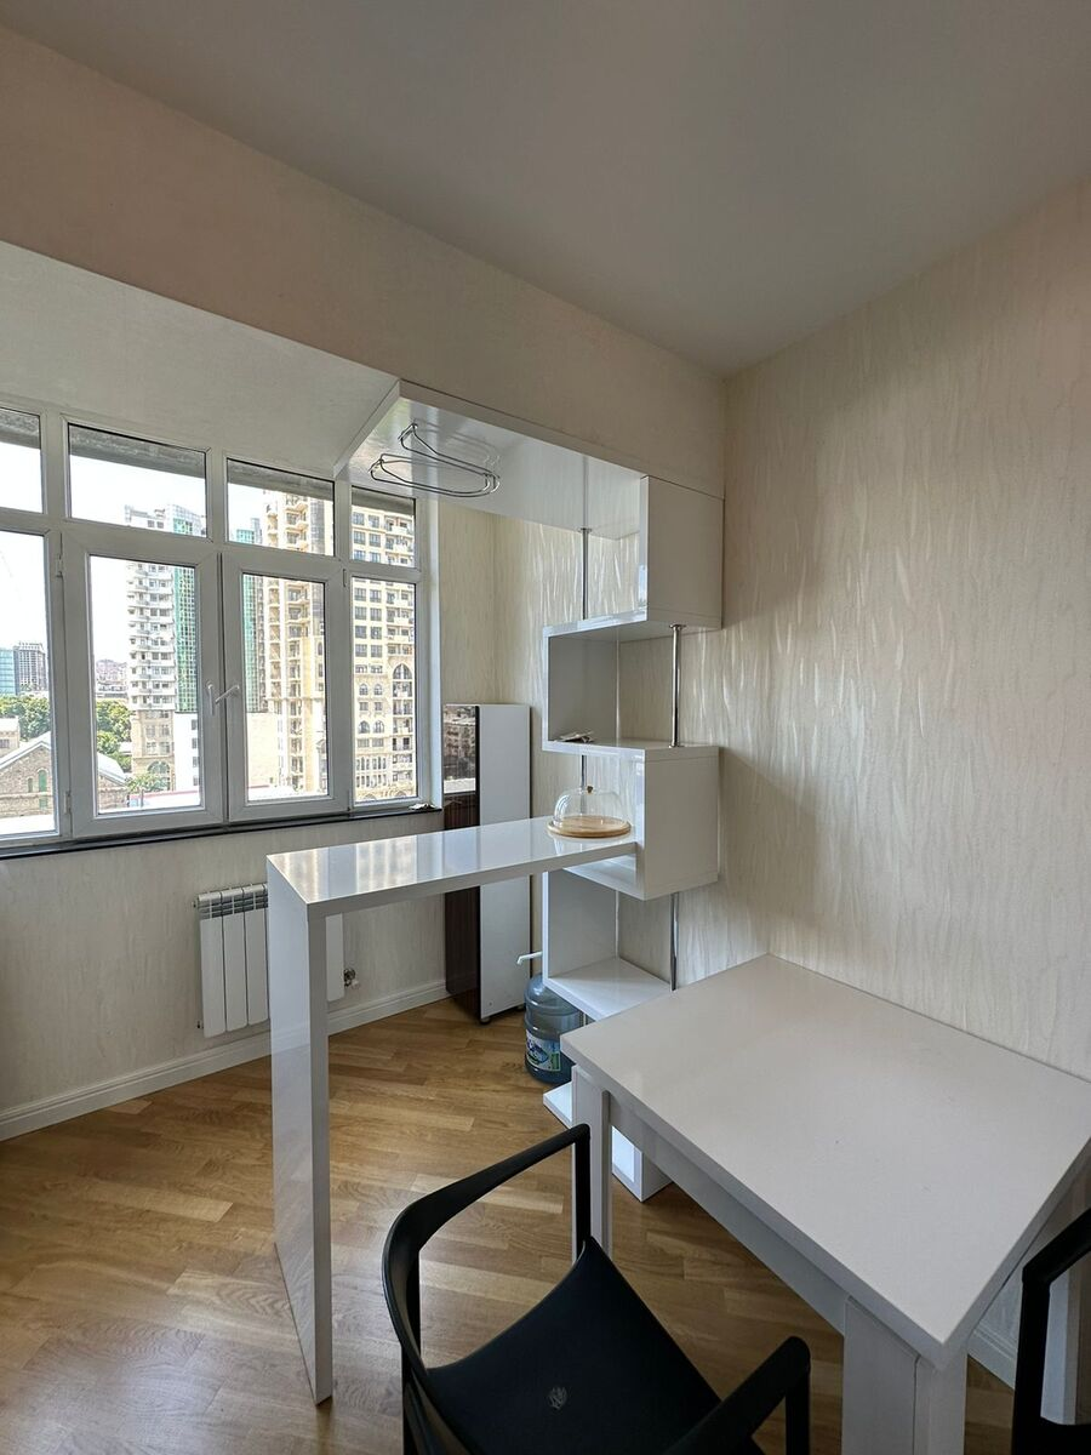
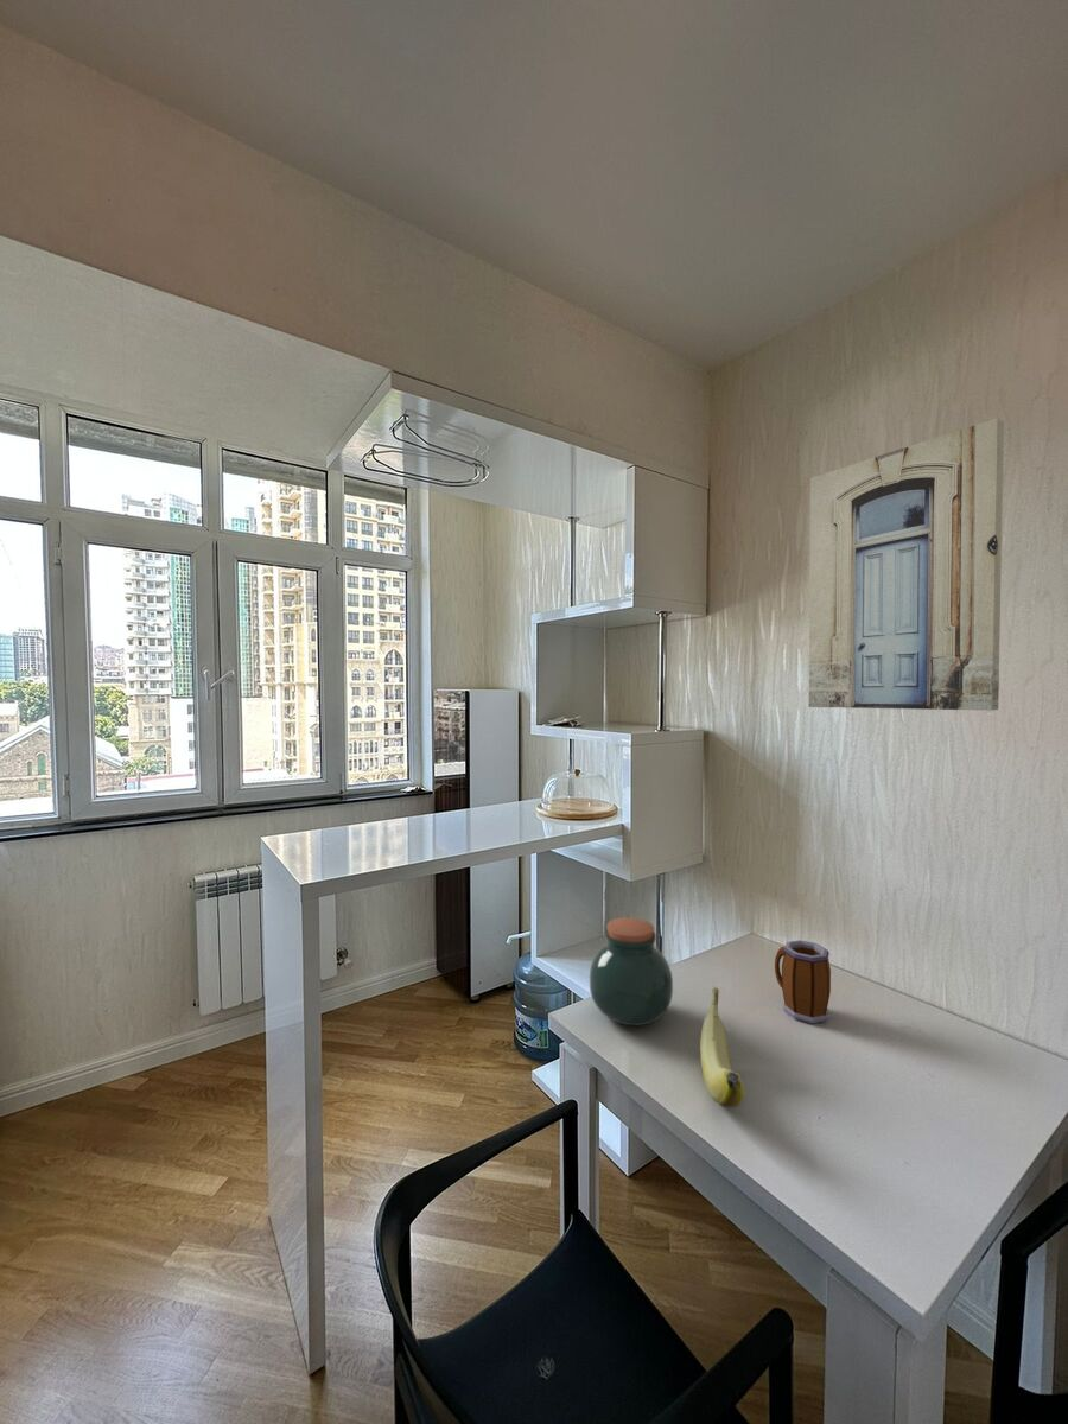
+ banana (721, 1053)
+ jar (630, 970)
+ wall art (894, 581)
+ mug (800, 979)
